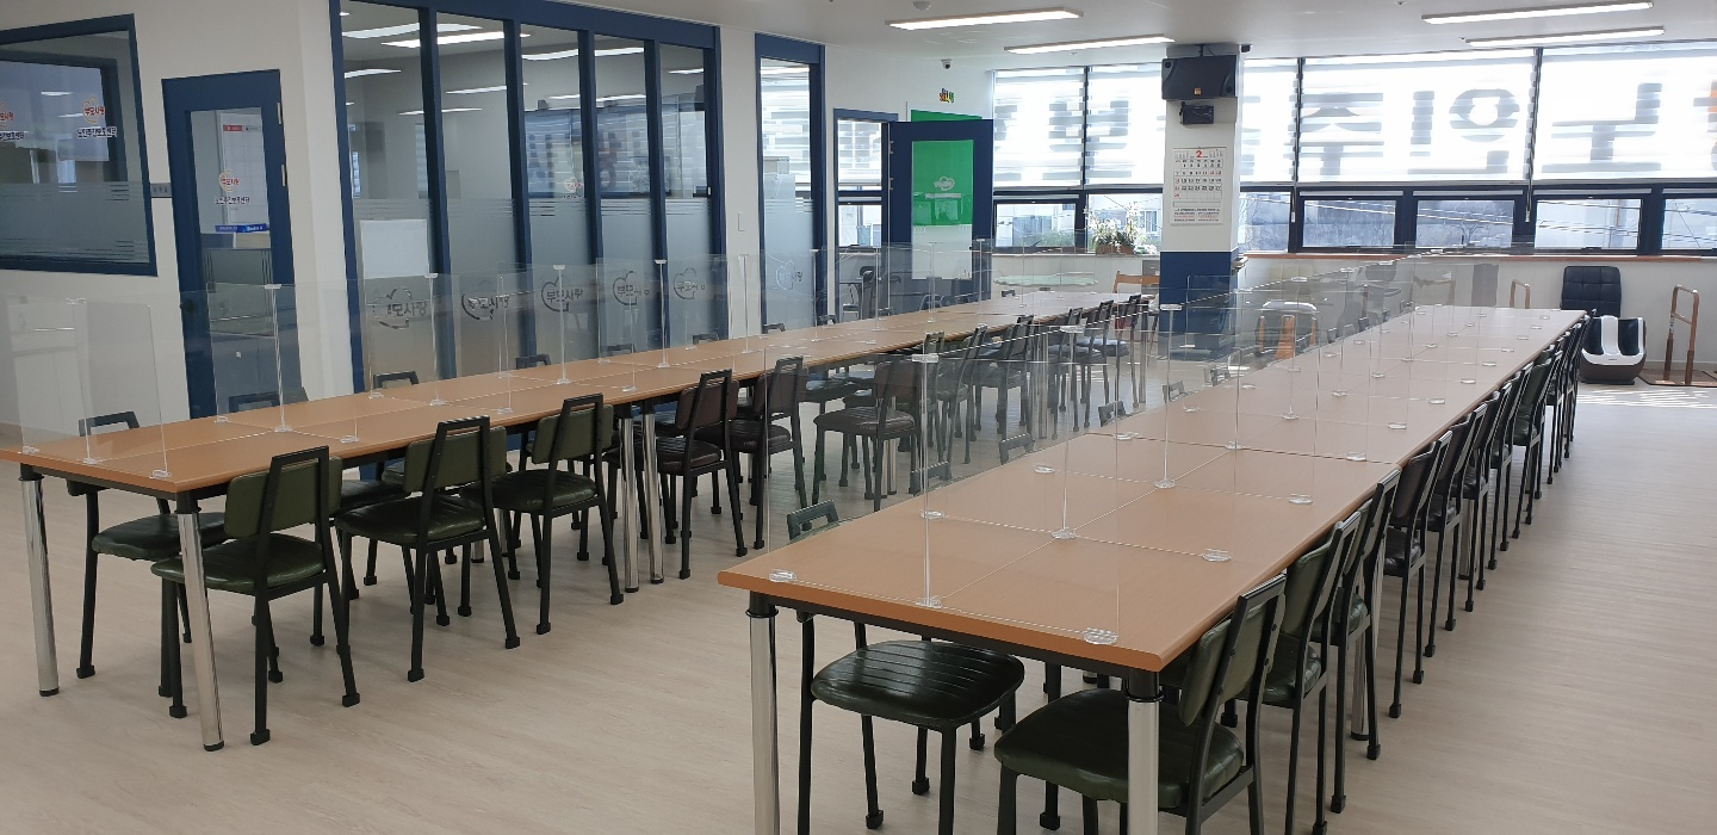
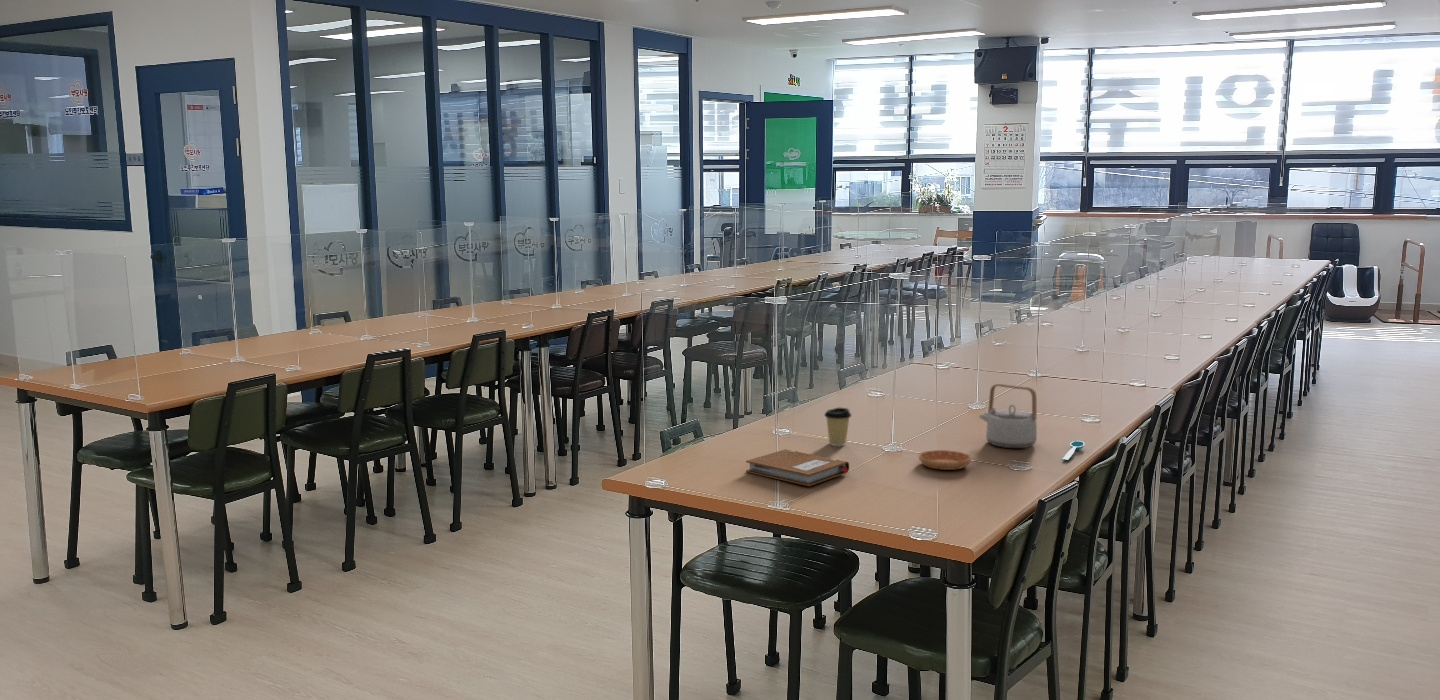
+ coffee cup (837, 427)
+ notebook (799, 466)
+ spoon (1072, 450)
+ teapot (1007, 414)
+ saucer (944, 460)
